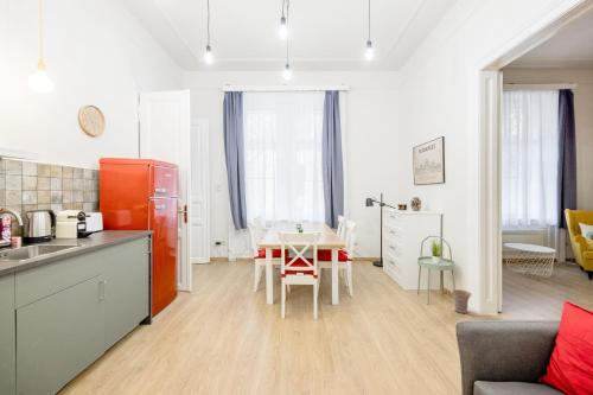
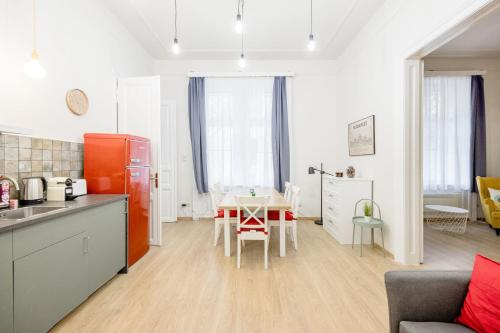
- vase (461, 301)
